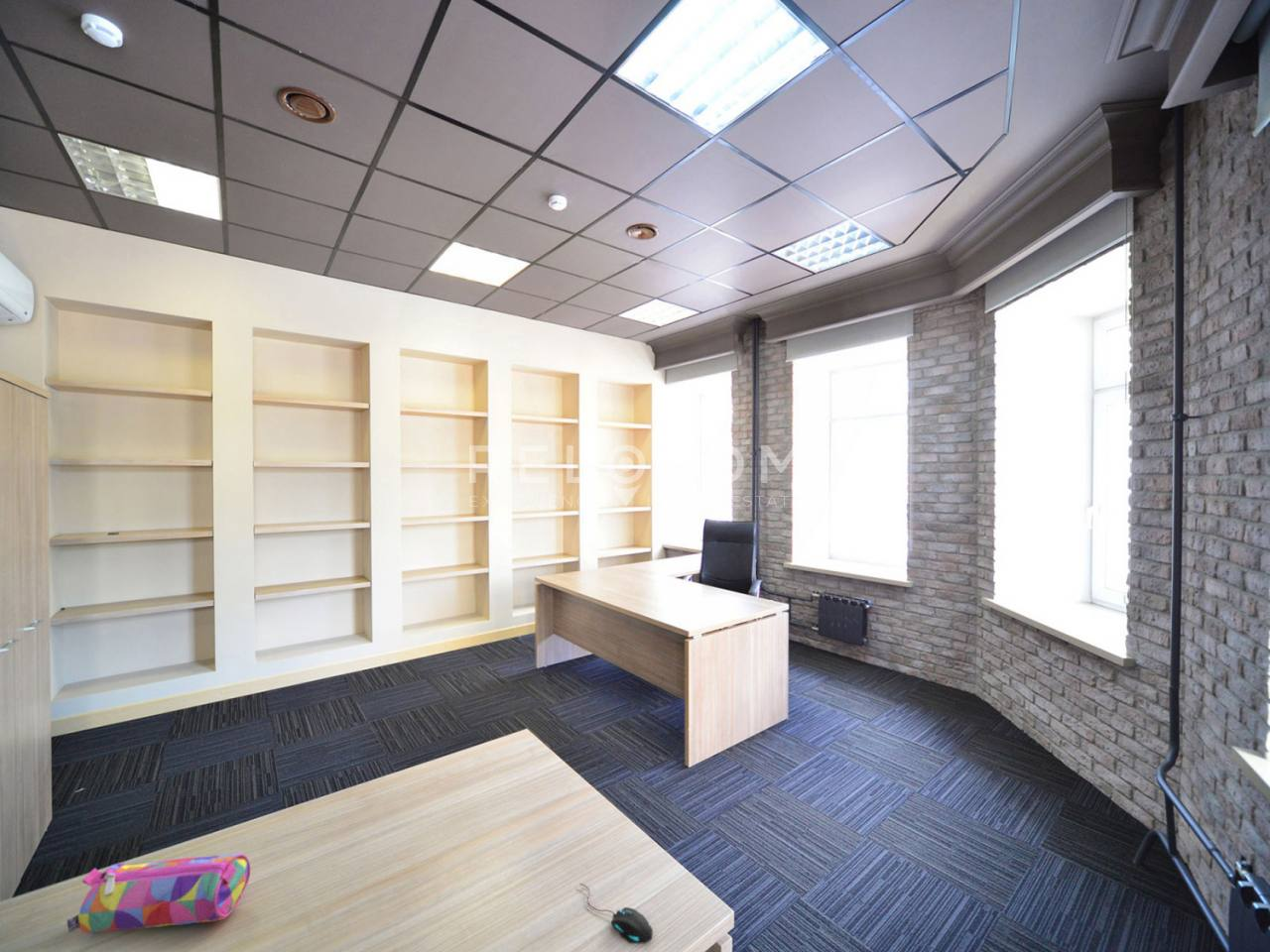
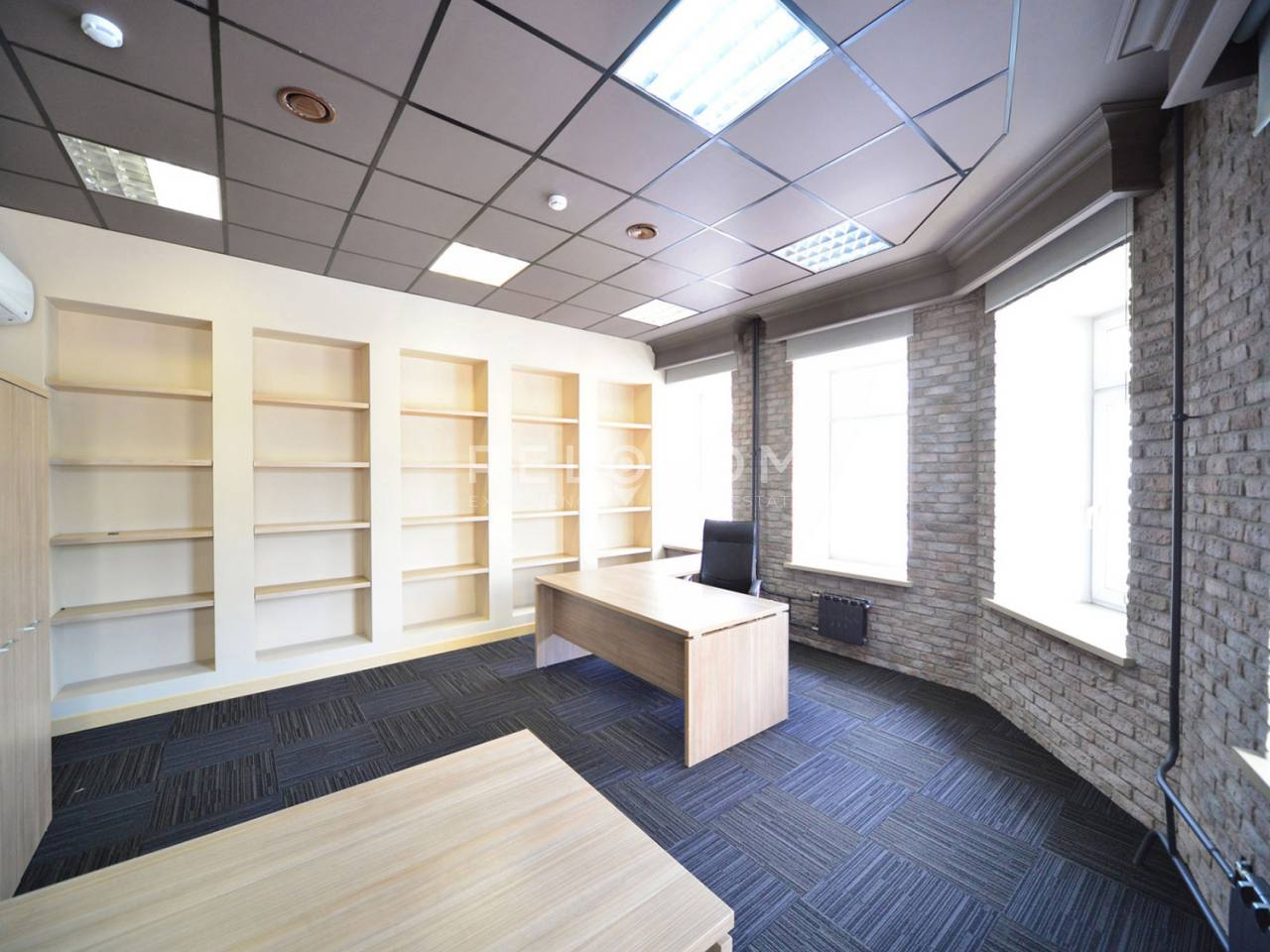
- pencil case (166, 892)
- mouse (617, 910)
